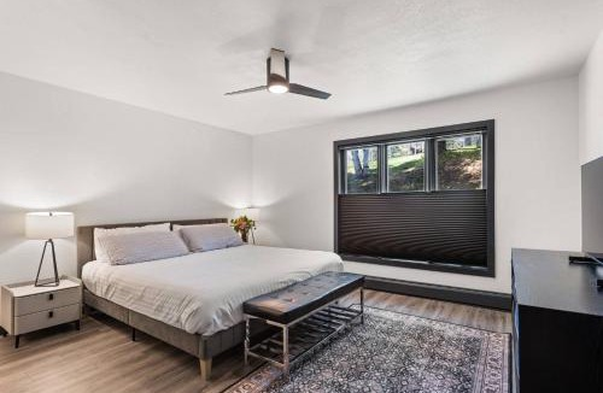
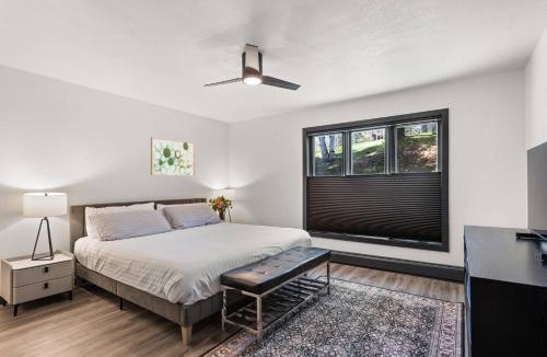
+ wall art (174, 158)
